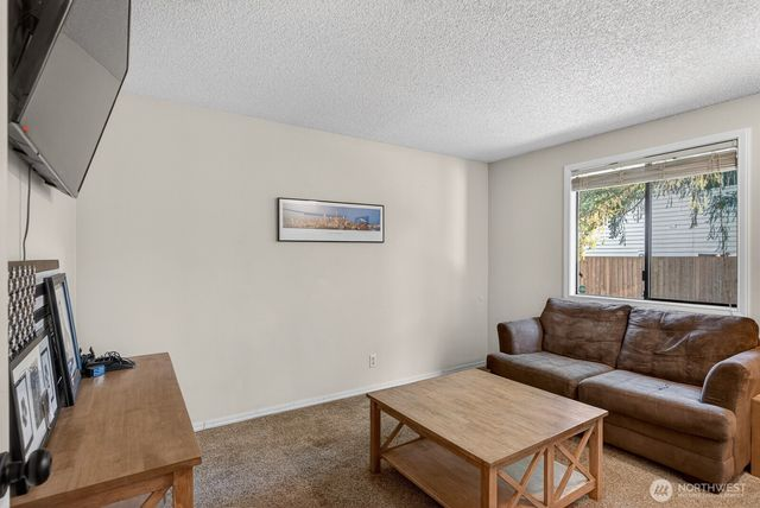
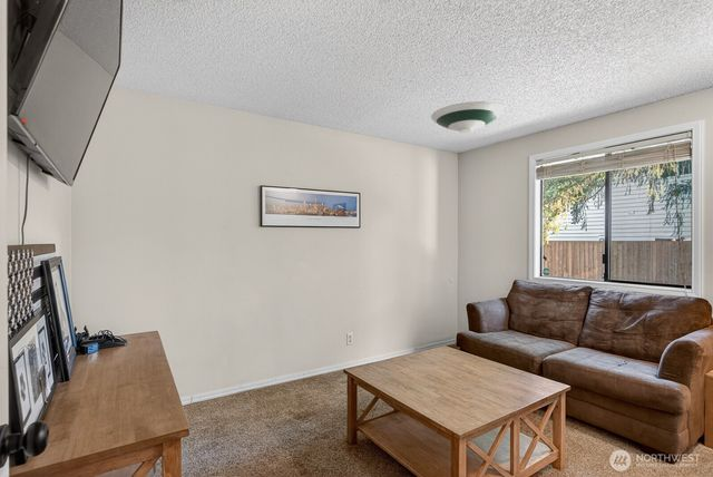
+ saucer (466, 123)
